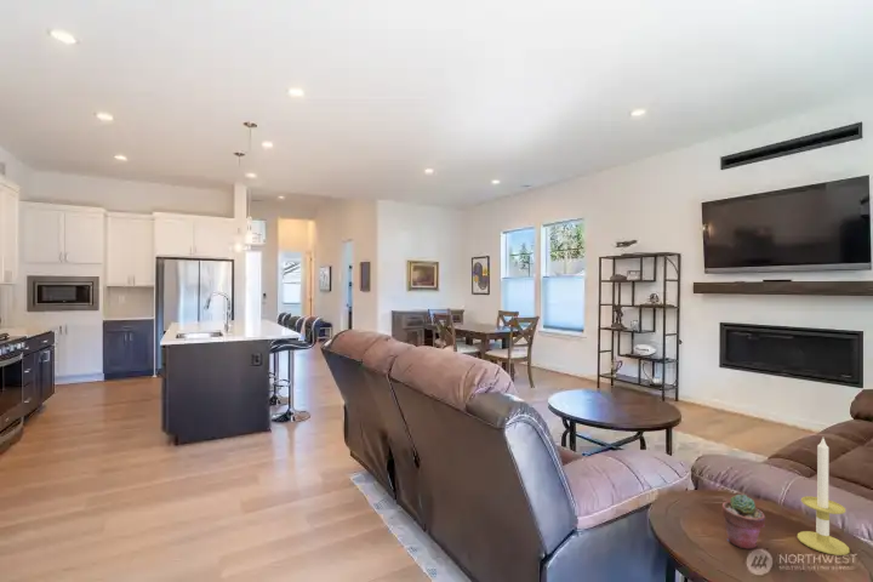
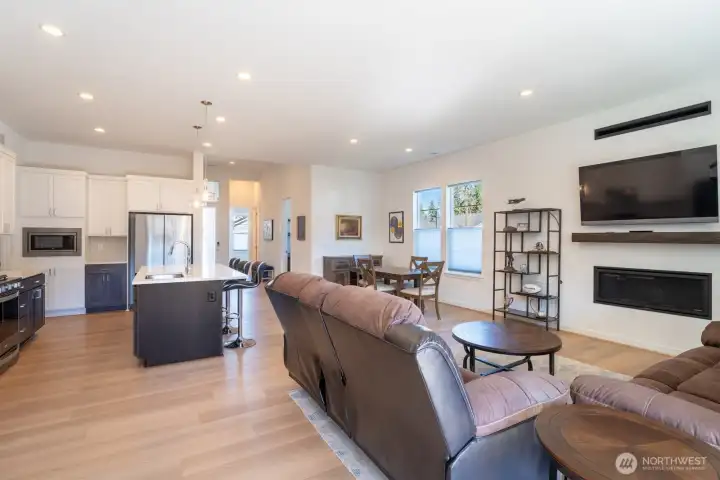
- potted succulent (742, 519)
- candle (822, 490)
